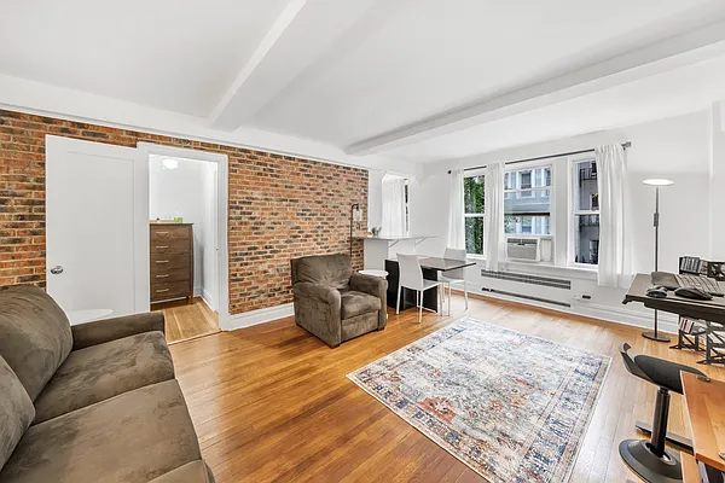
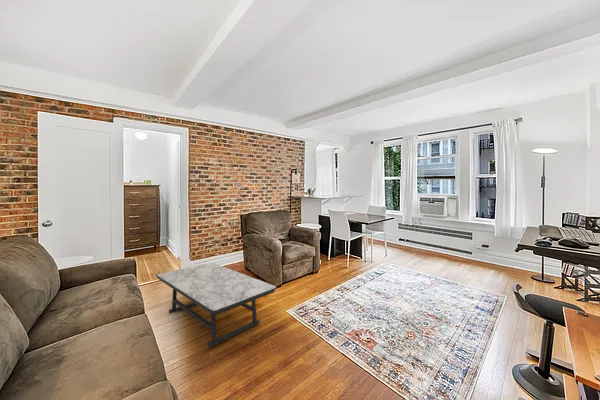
+ coffee table (212, 299)
